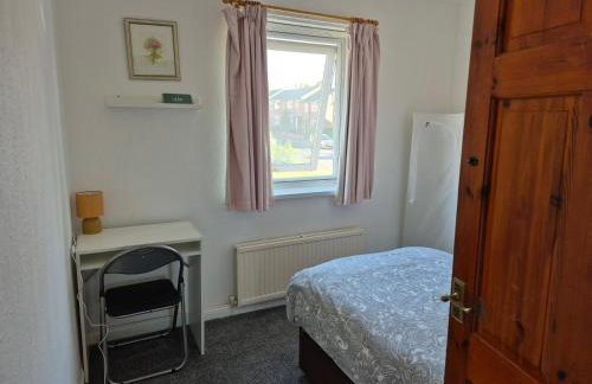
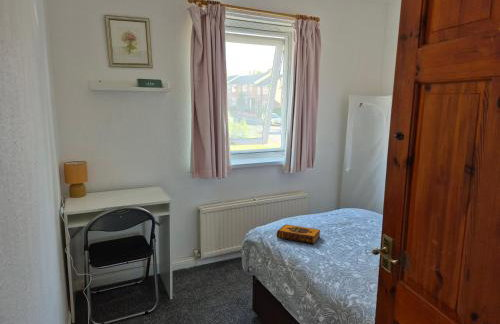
+ hardback book (298, 234)
